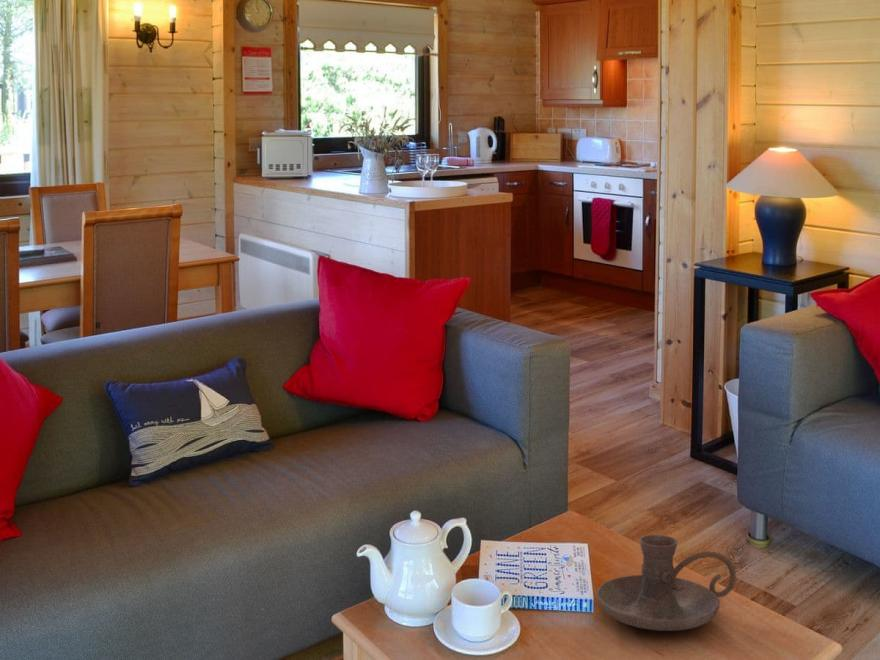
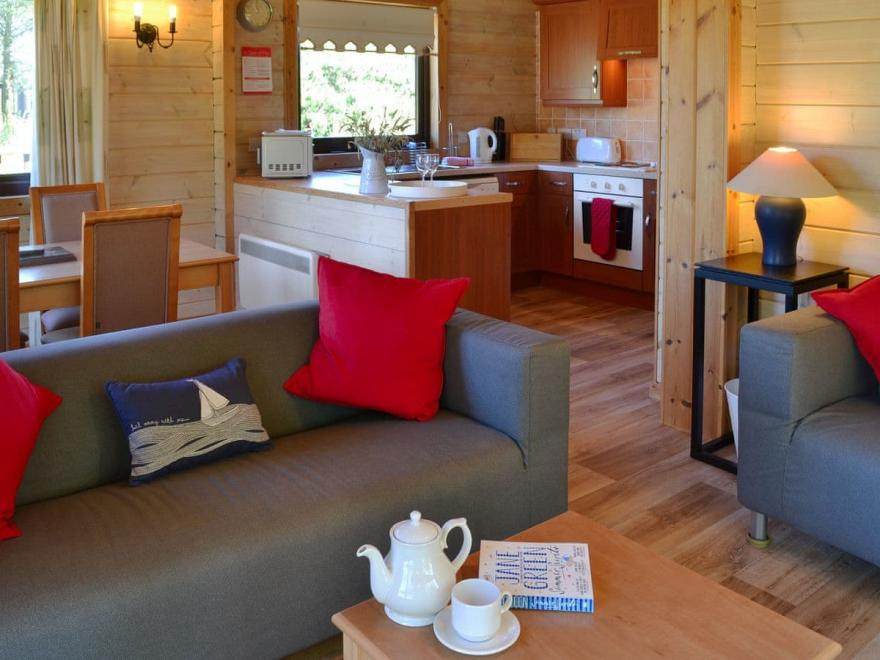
- candle holder (670, 577)
